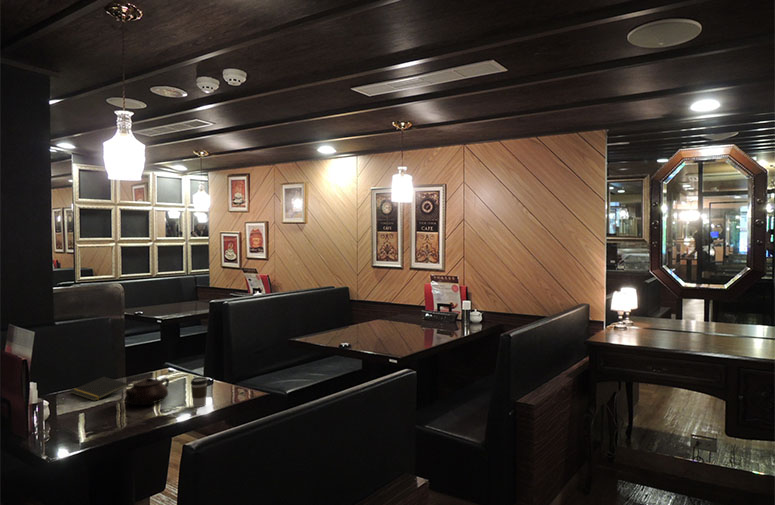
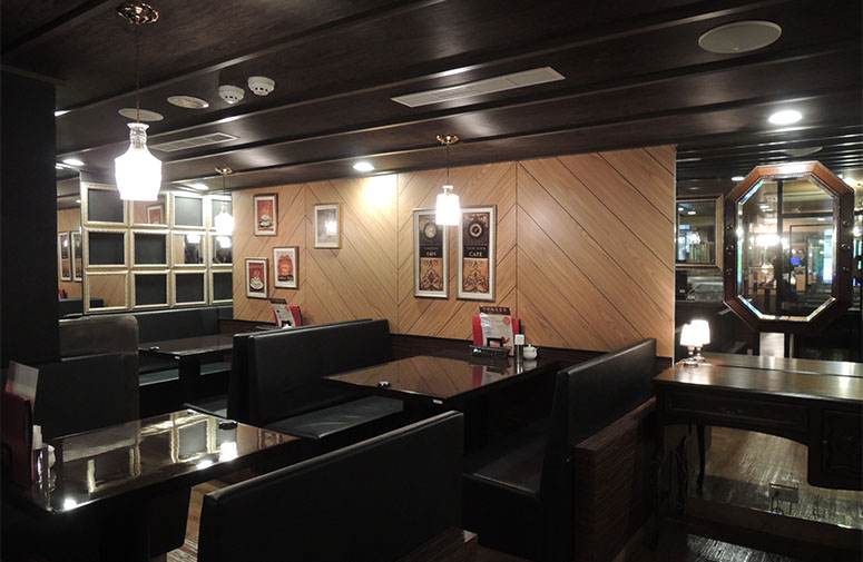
- teapot (148, 389)
- coffee cup (199, 392)
- notepad (99, 388)
